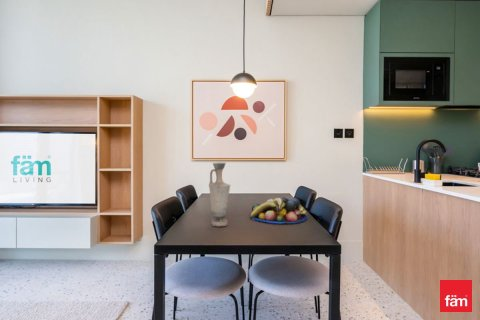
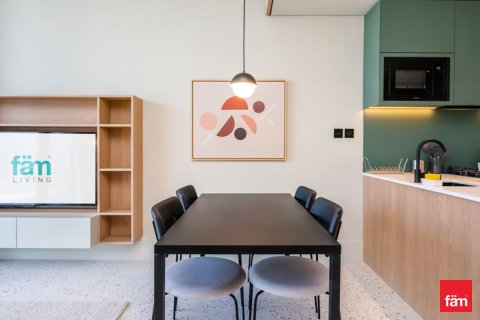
- fruit bowl (278, 207)
- vase (219, 194)
